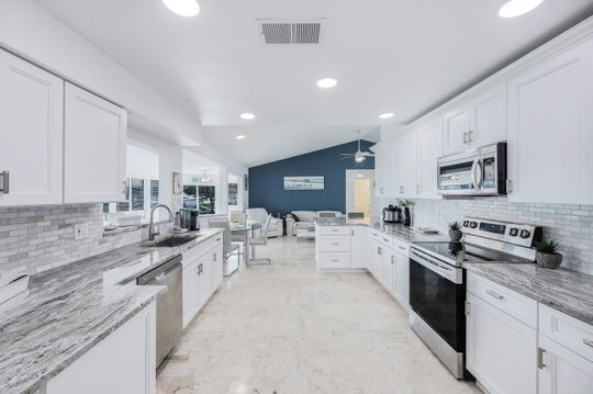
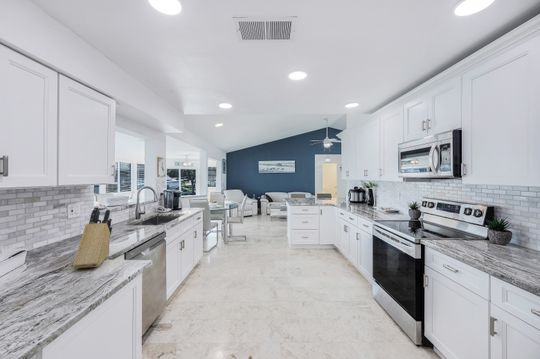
+ knife block (95, 234)
